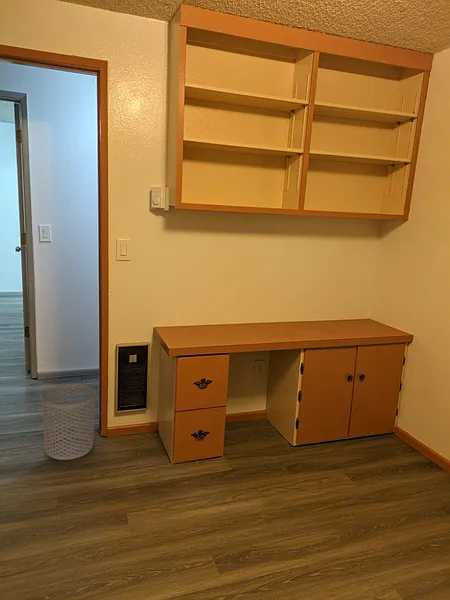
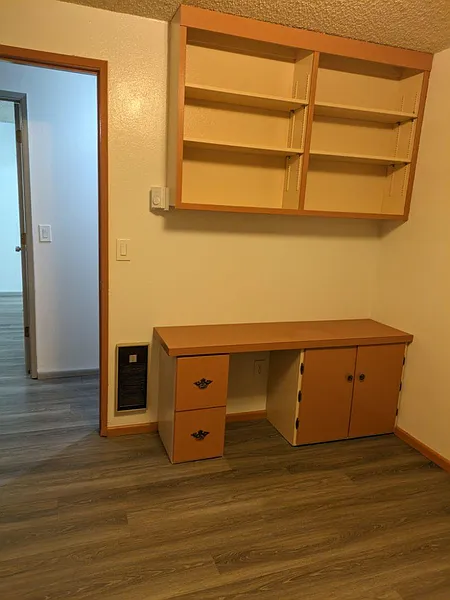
- waste bin (69, 422)
